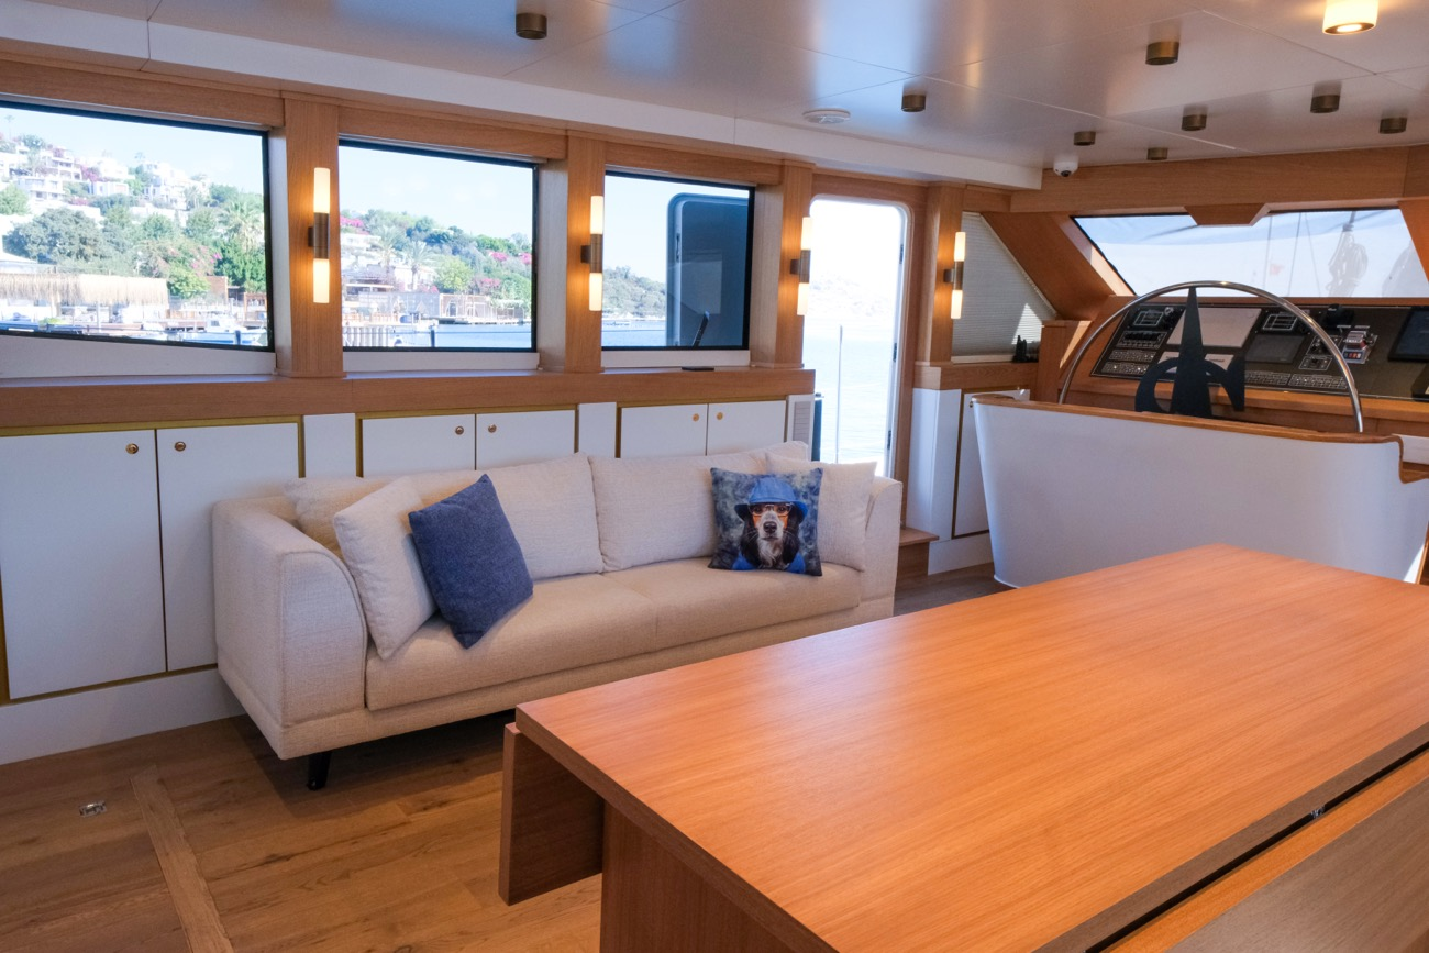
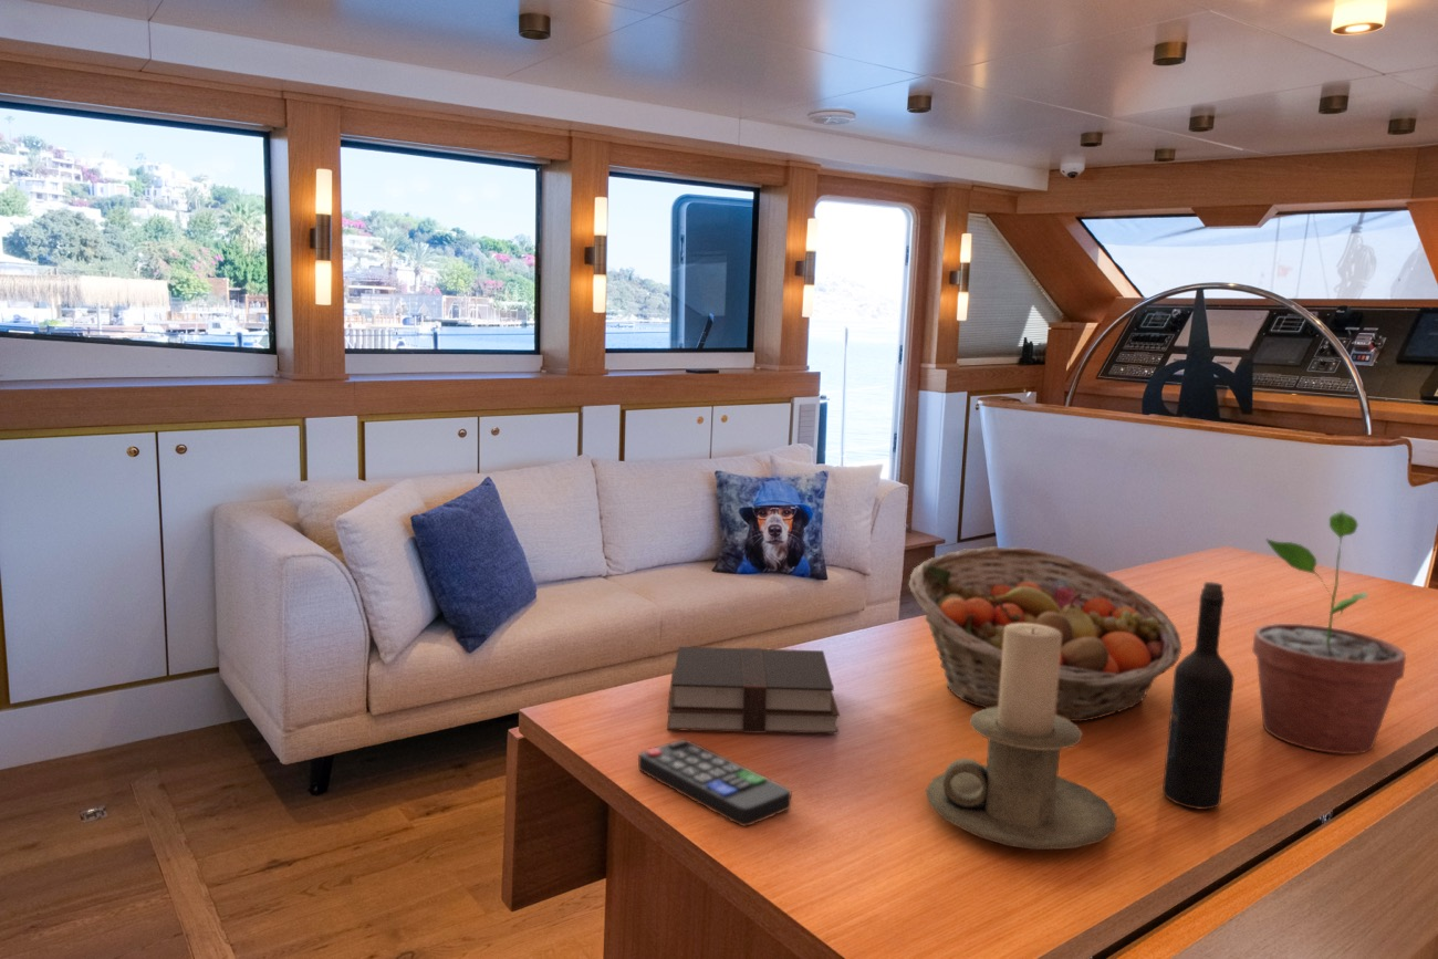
+ candle holder (1025, 722)
+ potted plant (1330, 627)
+ bible (751, 686)
+ wine bottle (1201, 692)
+ fruit basket (1041, 624)
+ remote control (711, 778)
